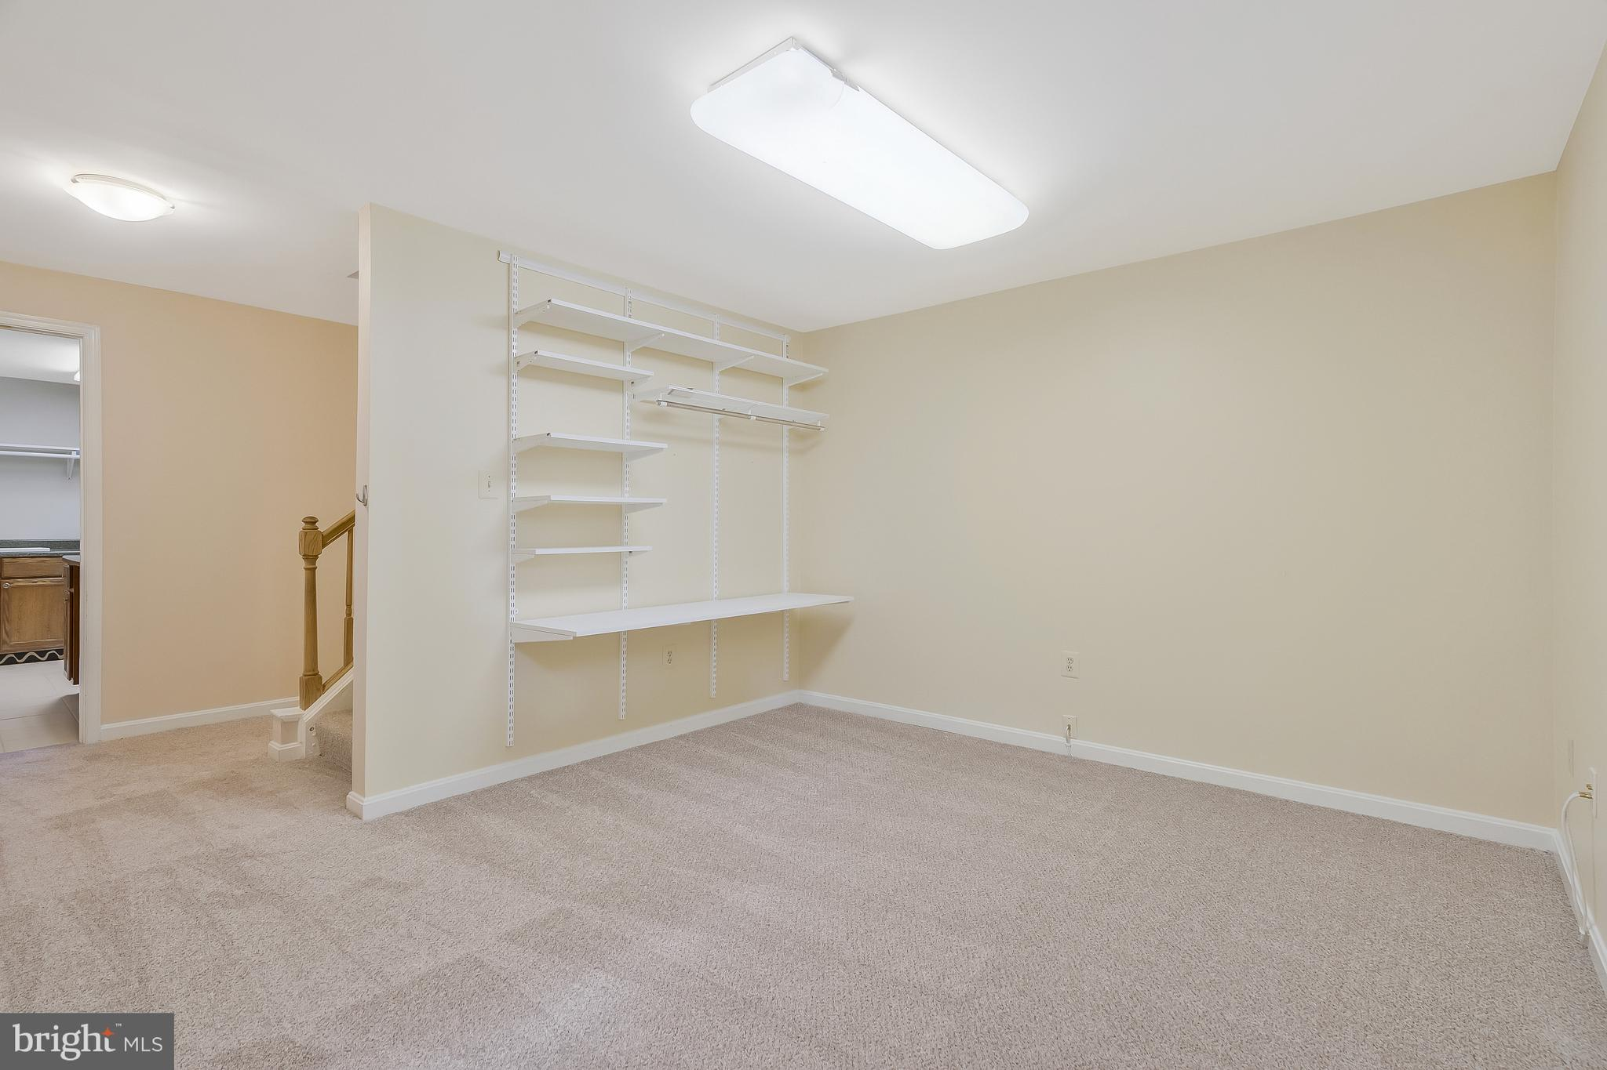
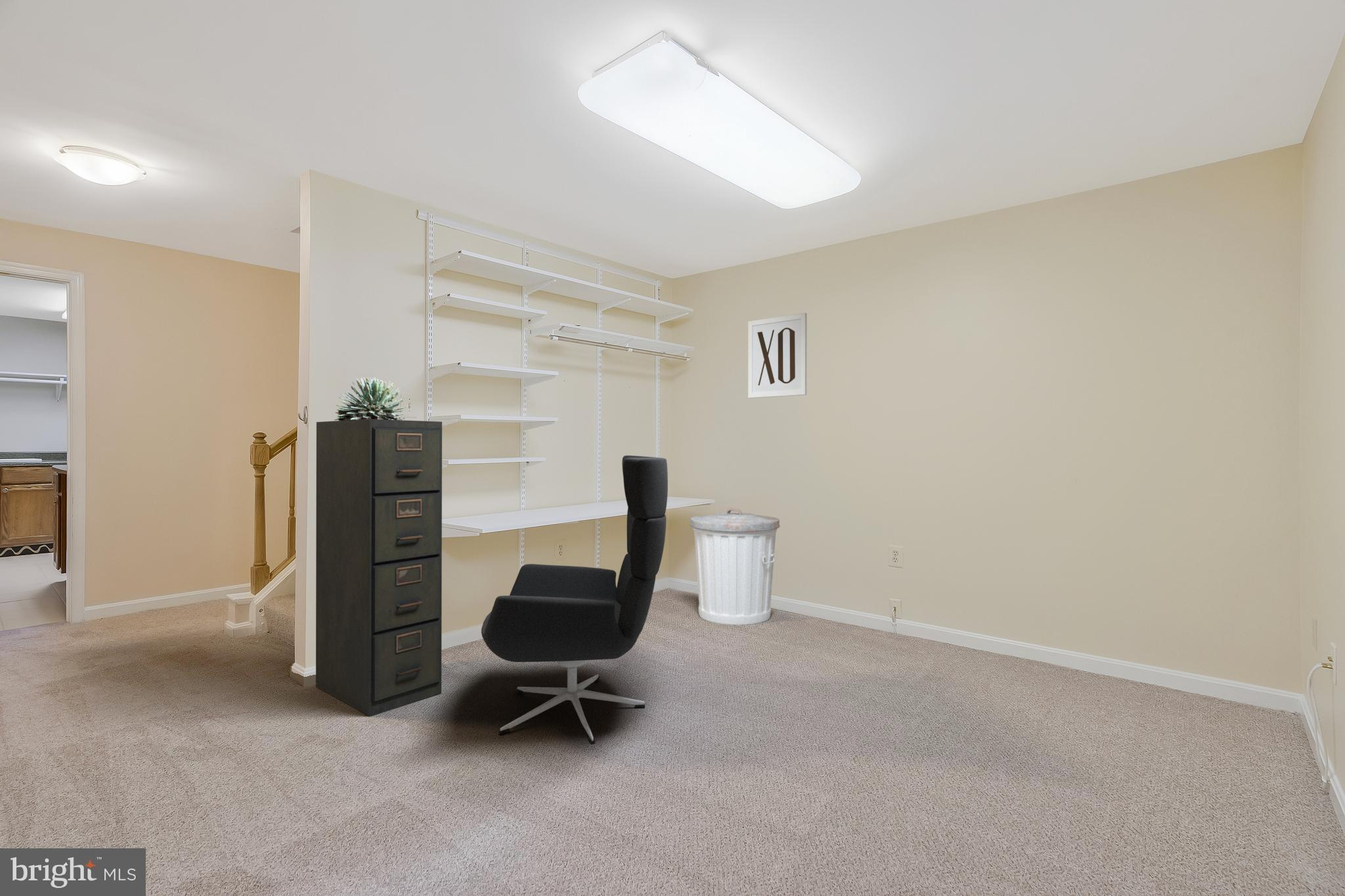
+ office chair (577, 582)
+ succulent plant (369, 399)
+ wall art (776, 356)
+ filing cabinet (380, 556)
+ trash can (734, 562)
